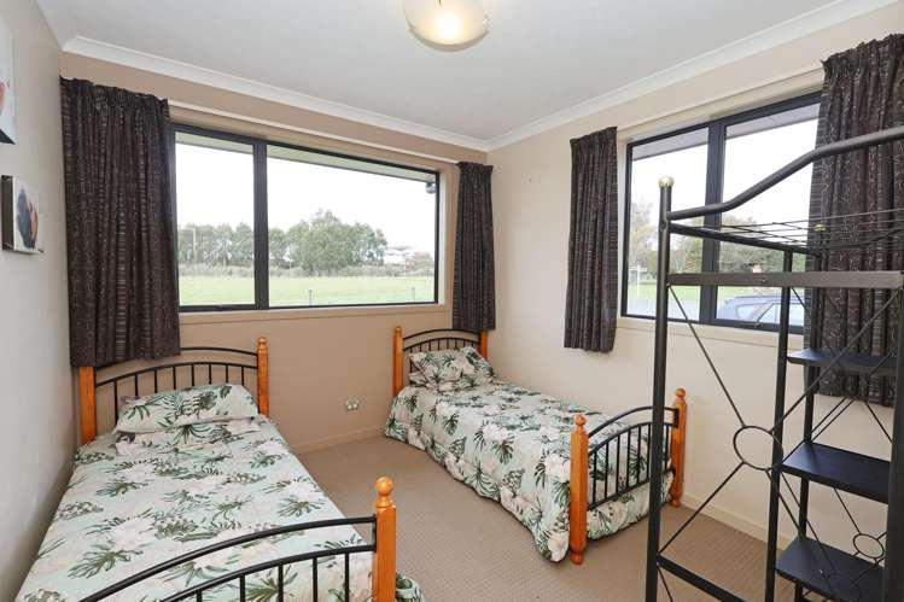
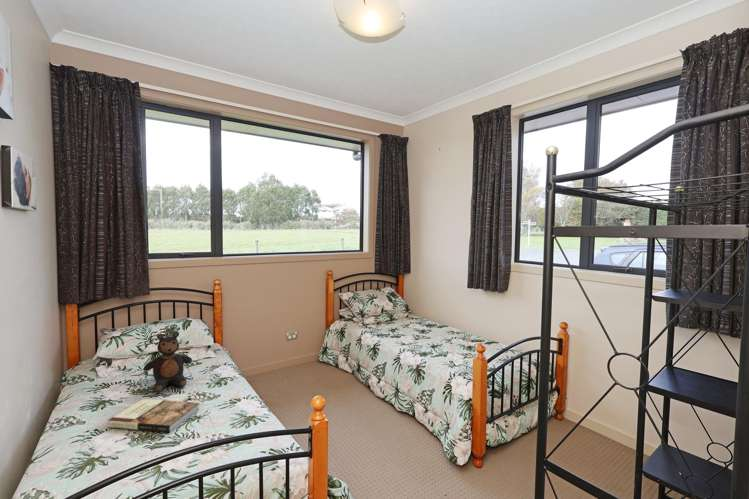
+ teddy bear (169, 359)
+ book (155, 414)
